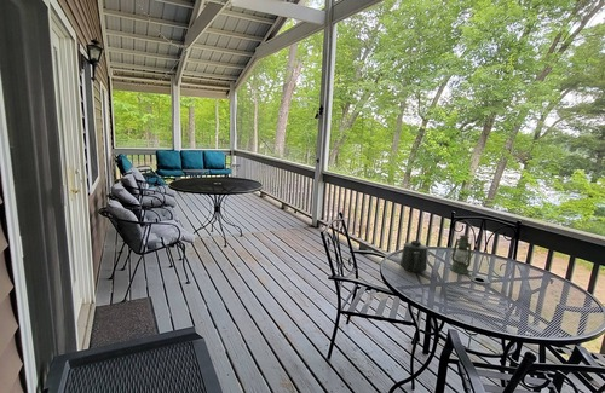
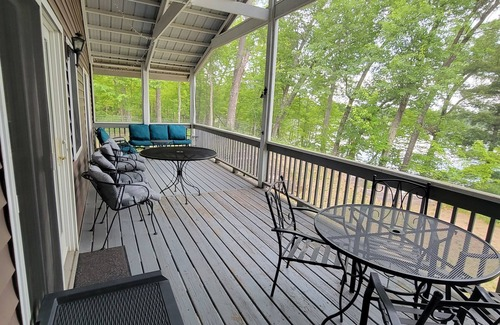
- mug (416, 256)
- lantern (462, 244)
